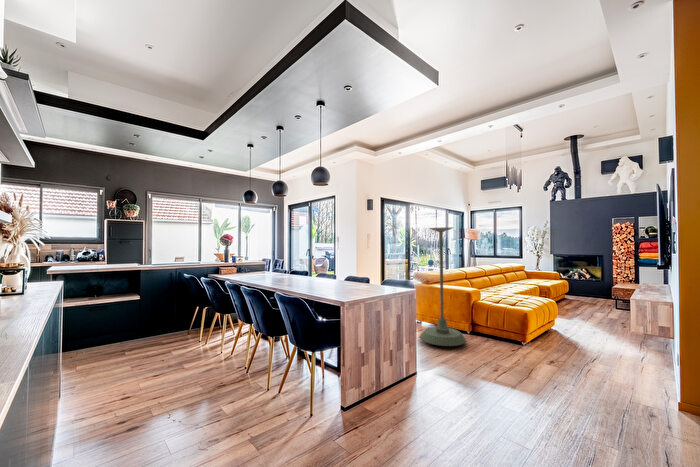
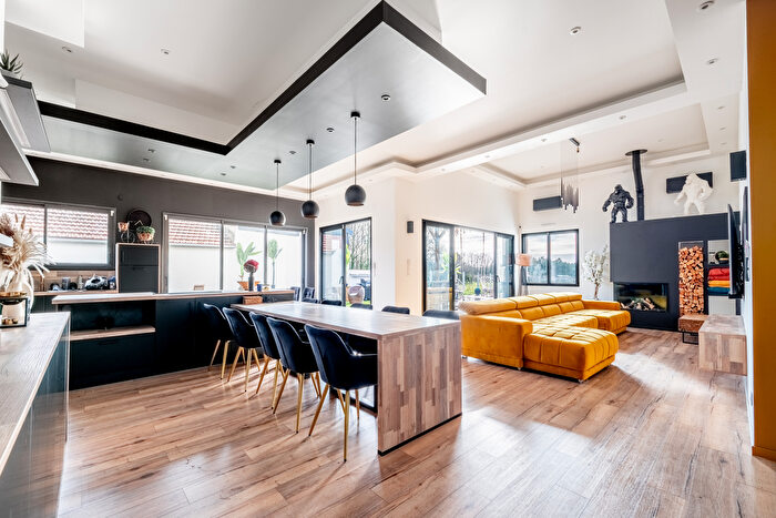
- plant stand (441, 284)
